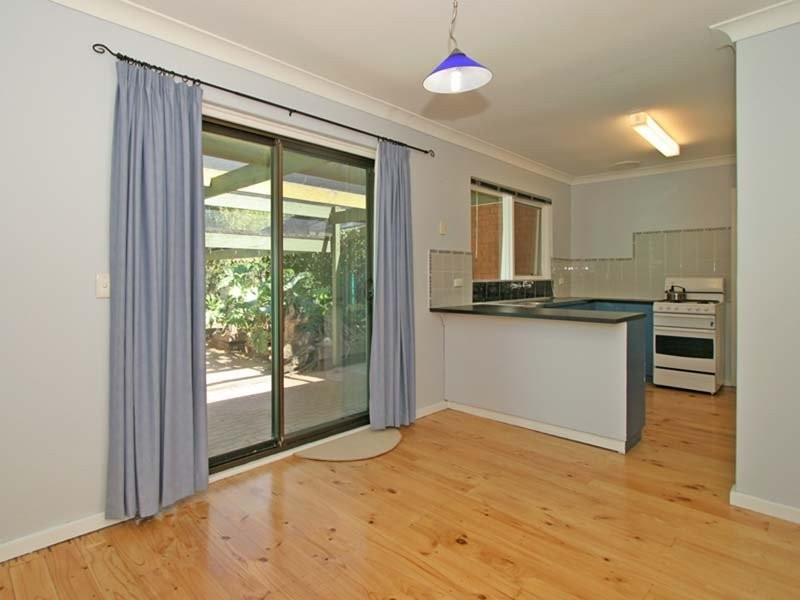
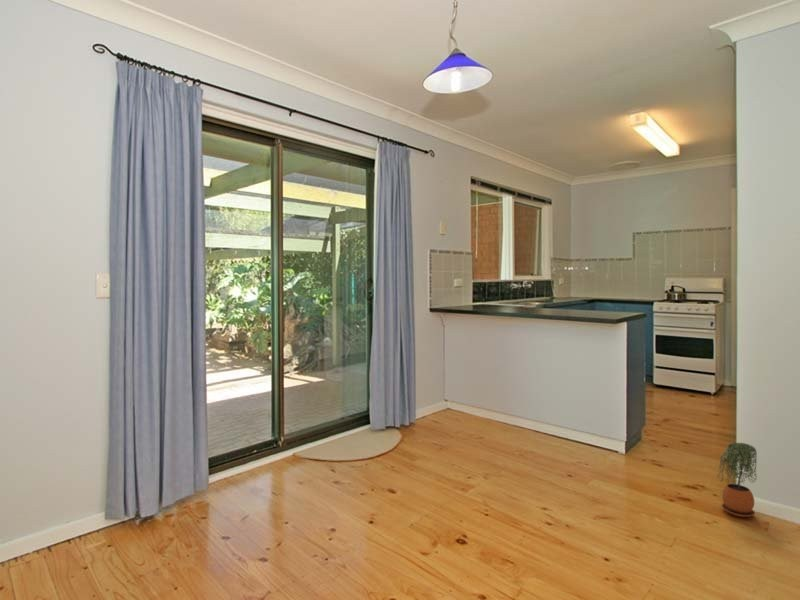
+ potted plant (737, 477)
